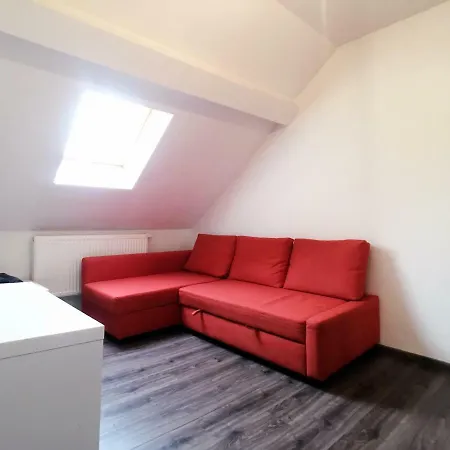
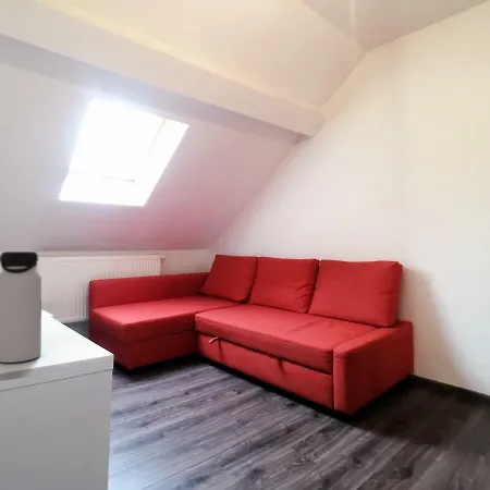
+ water bottle (19, 304)
